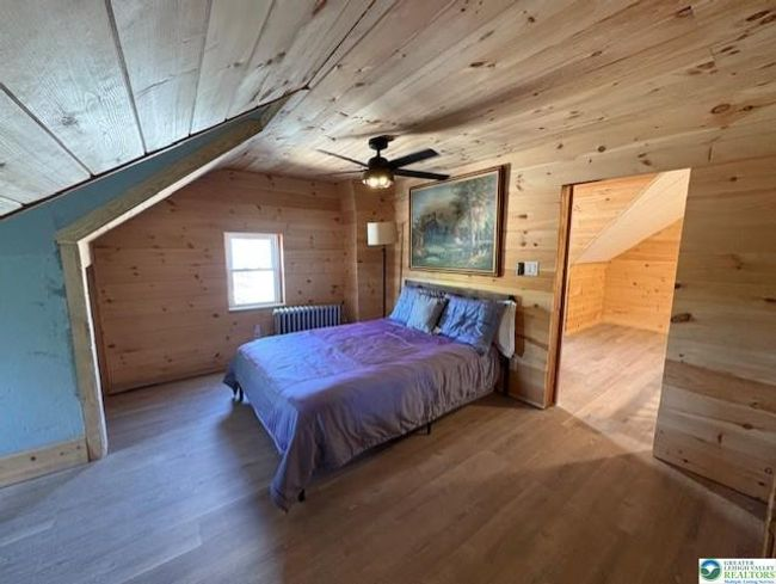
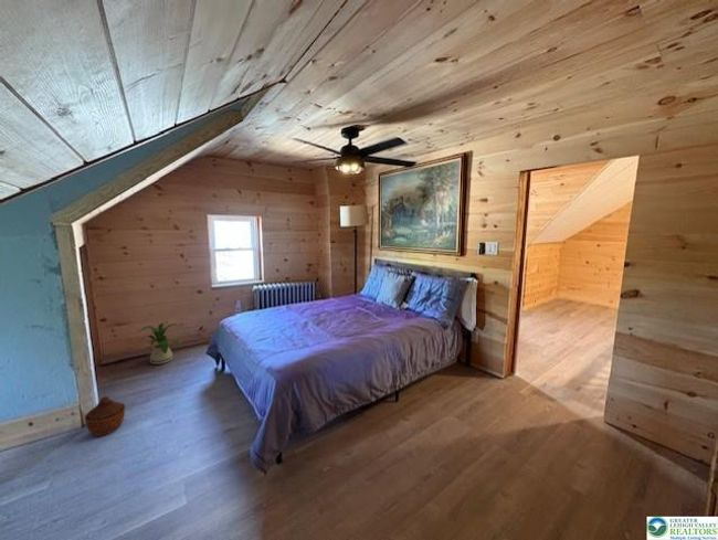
+ house plant (161, 339)
+ woven basket (105, 412)
